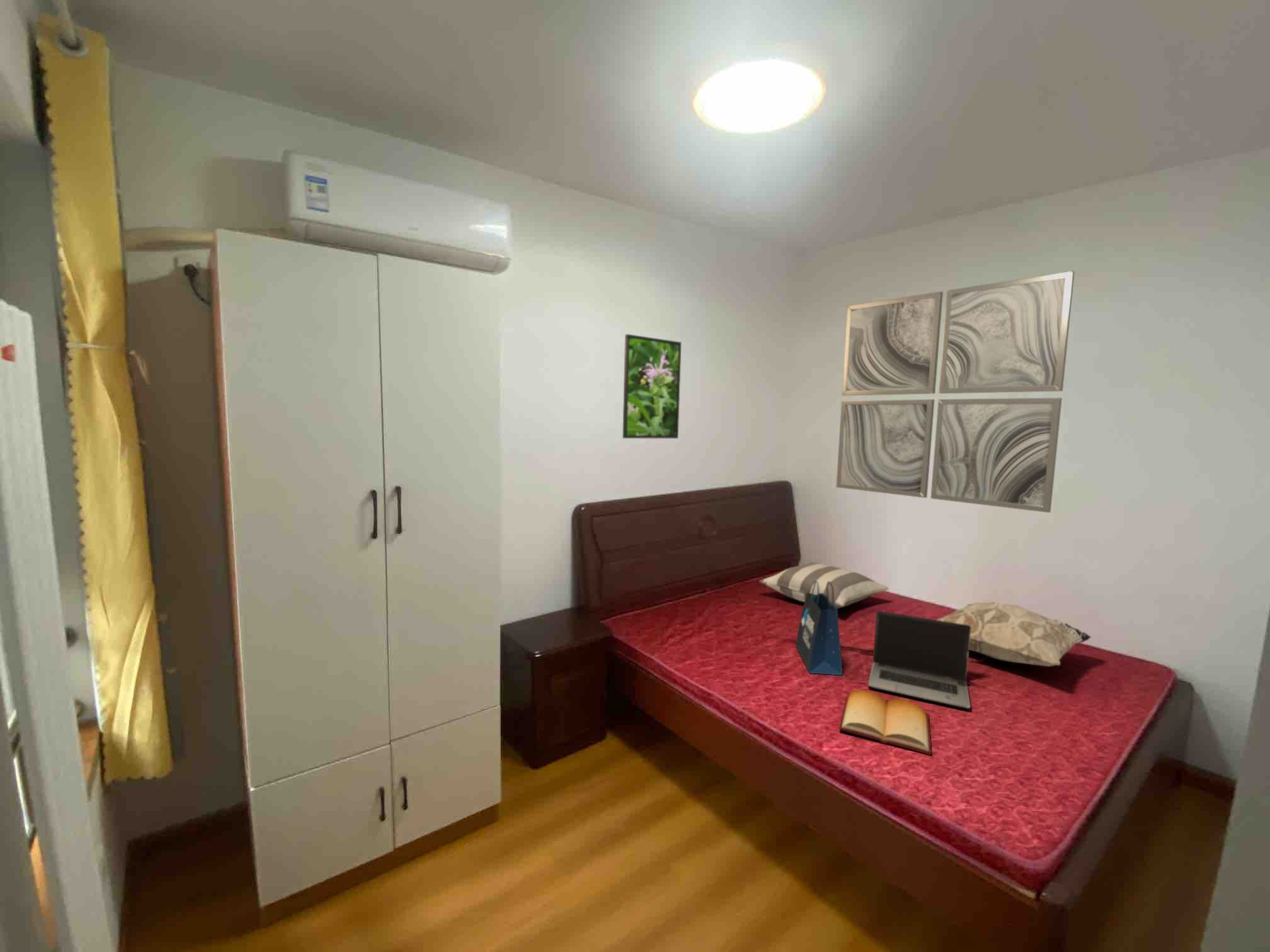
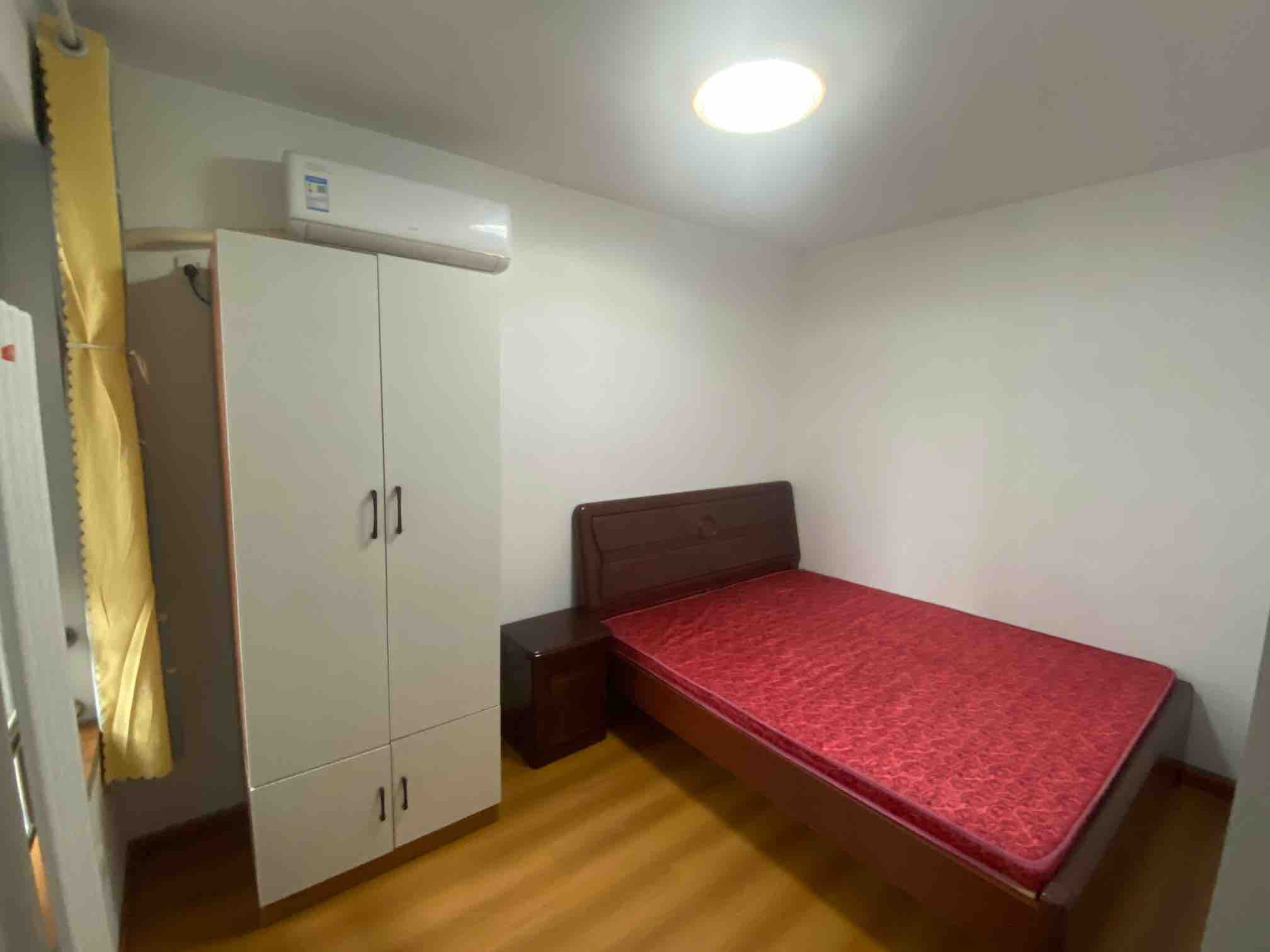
- tote bag (820, 621)
- decorative pillow (1007, 632)
- wall art (939, 399)
- laptop computer (920, 657)
- pillow (823, 584)
- bible (885, 717)
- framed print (653, 388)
